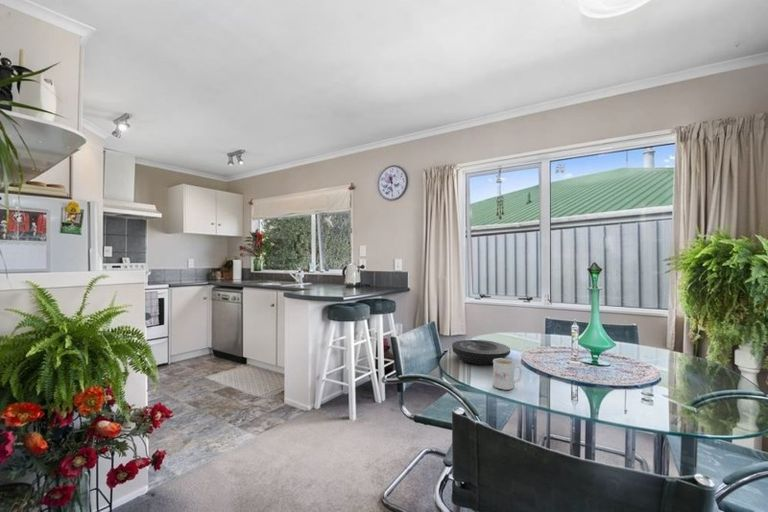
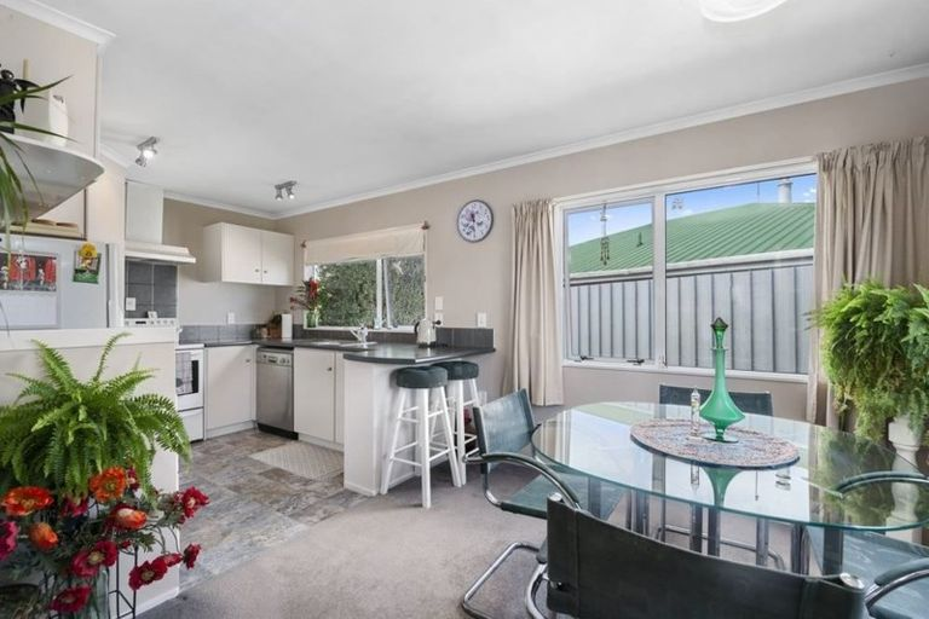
- plate (480, 352)
- mug (507, 373)
